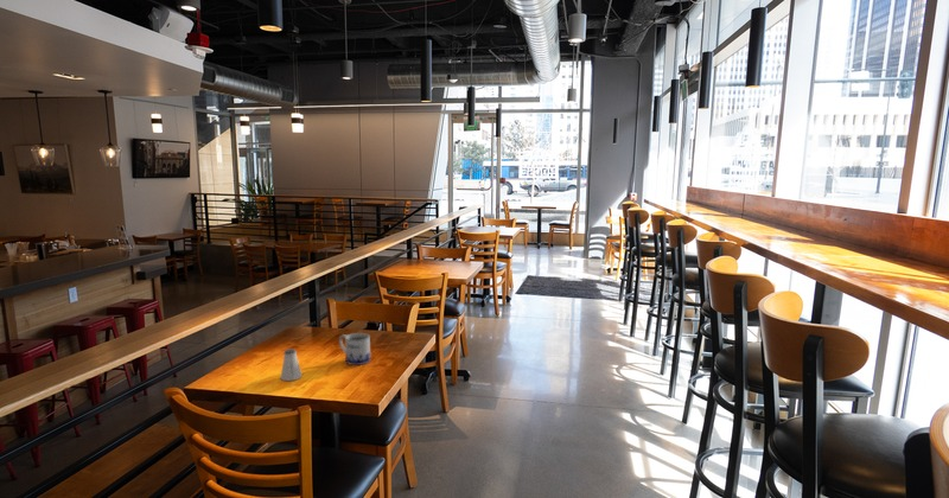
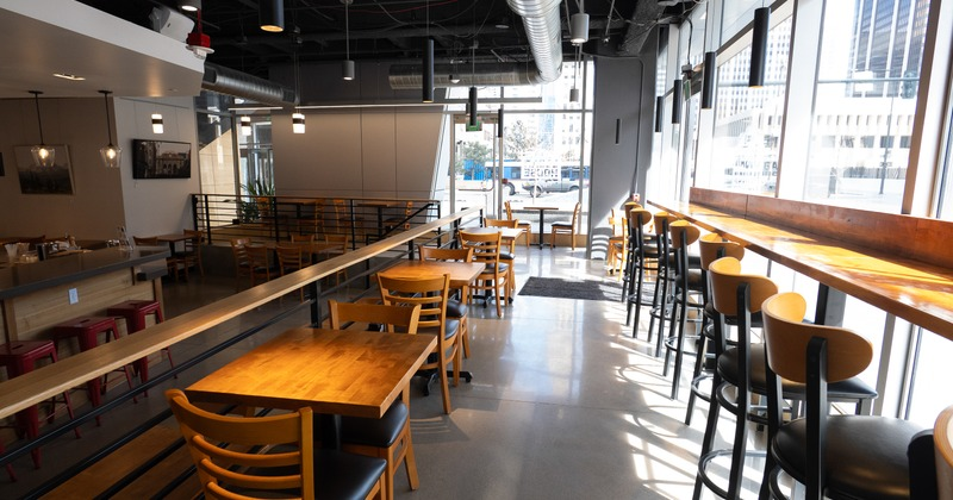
- mug (355, 347)
- saltshaker (289, 363)
